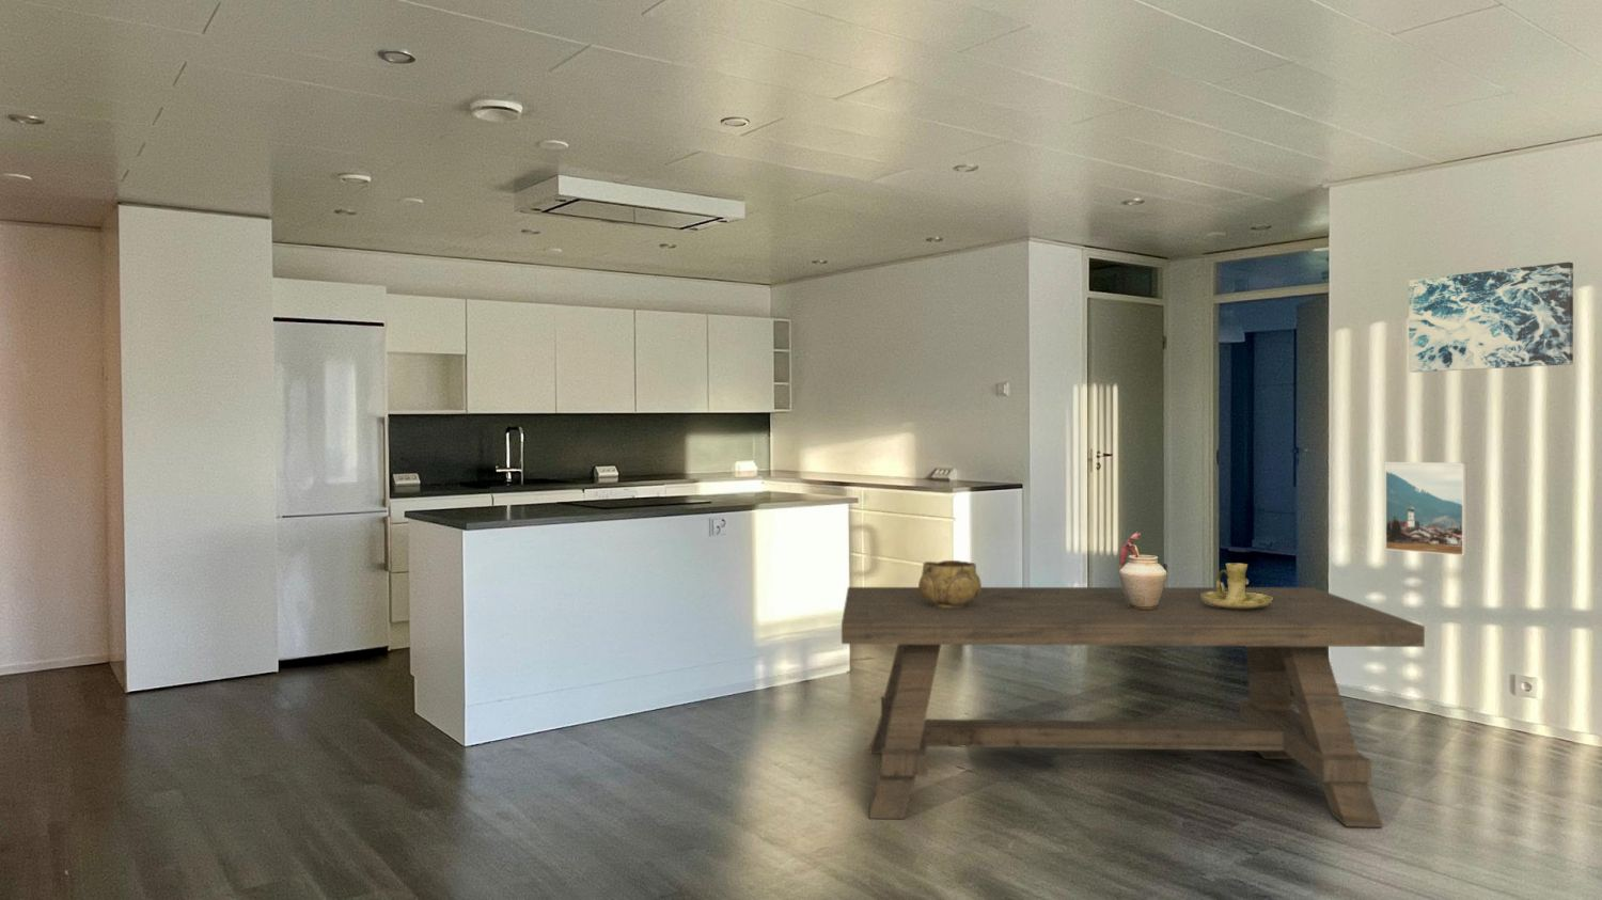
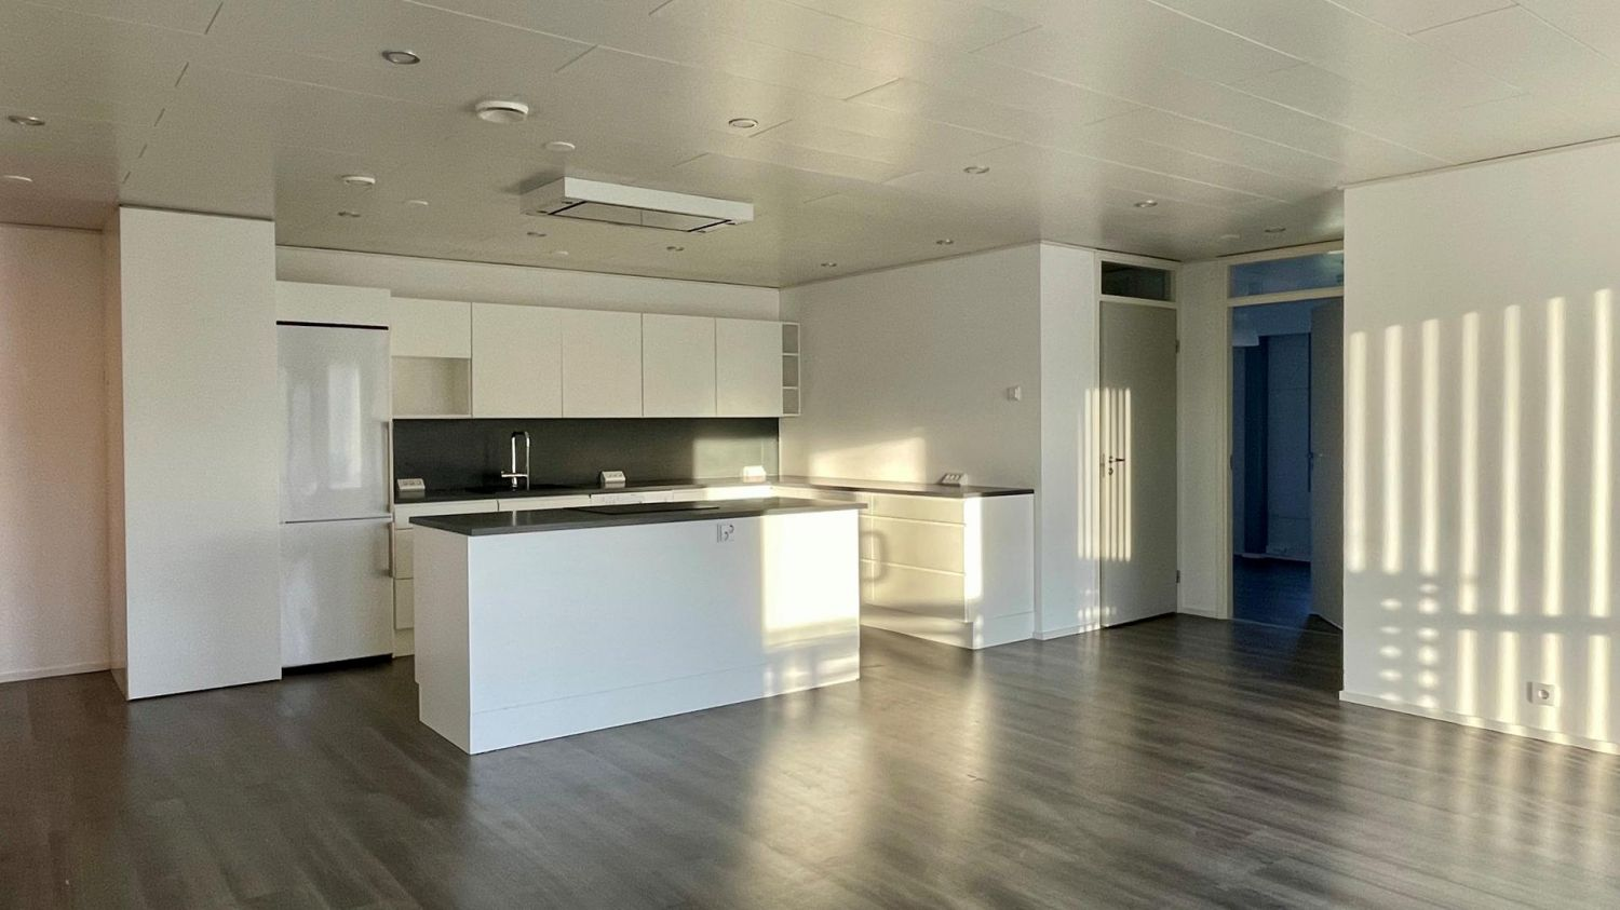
- dining table (1100, 721)
- vase (1138, 569)
- wall art (1486, 319)
- decorative bowl (950, 584)
- candle holder (1232, 584)
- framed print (1425, 507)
